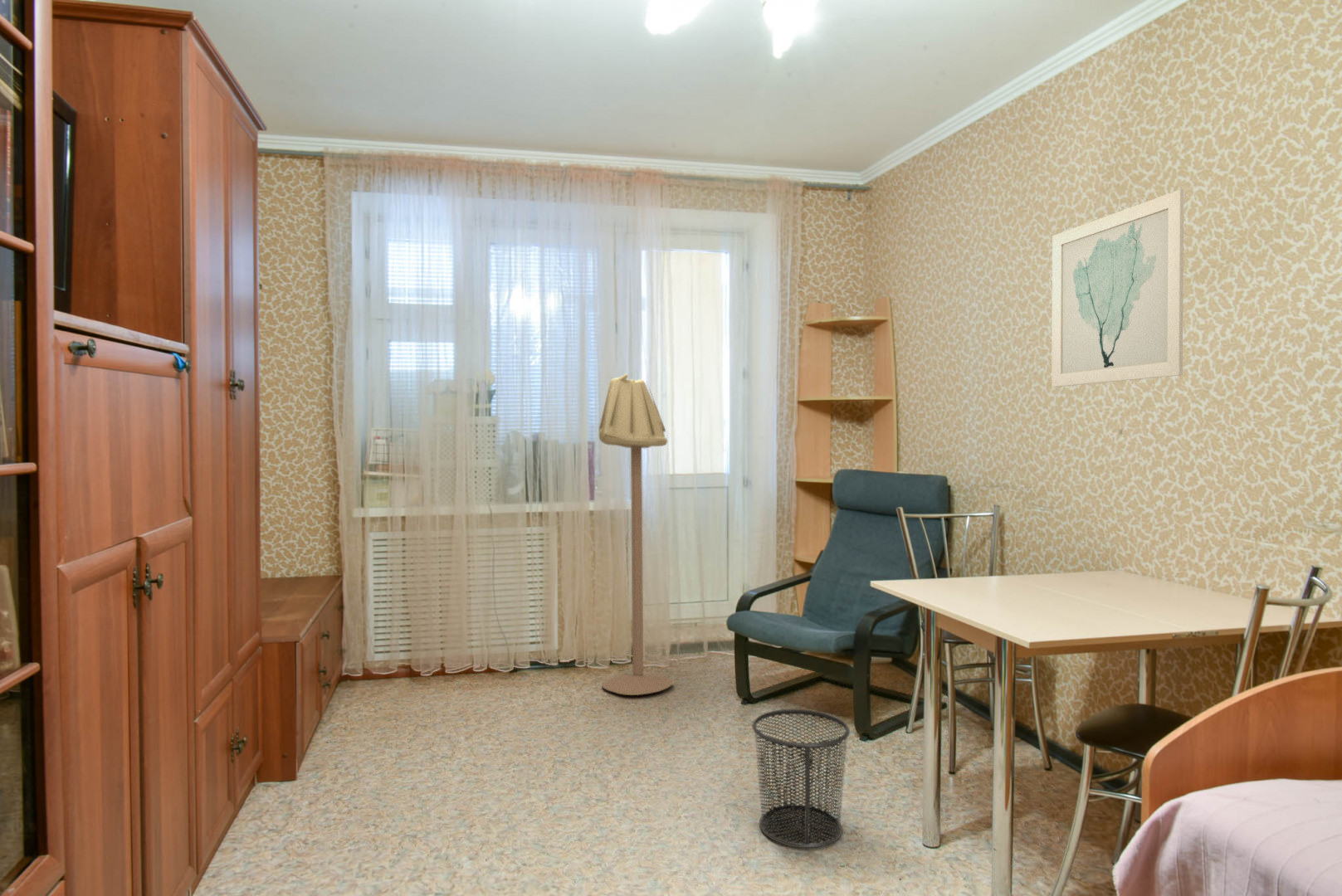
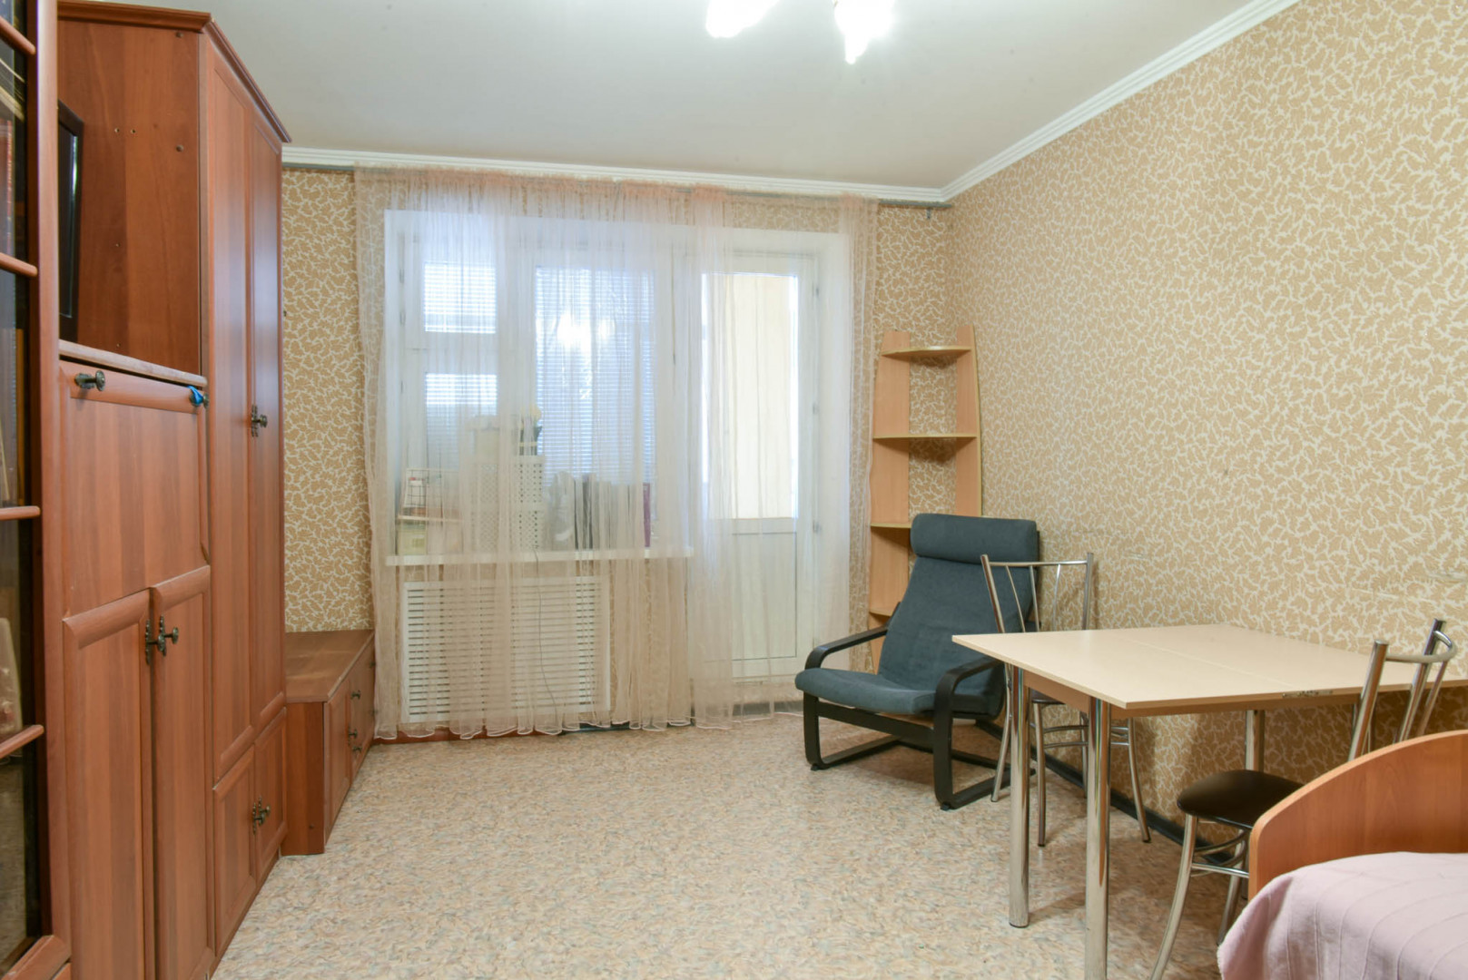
- wall art (1110, 298)
- waste bin (800, 776)
- floor lamp (633, 528)
